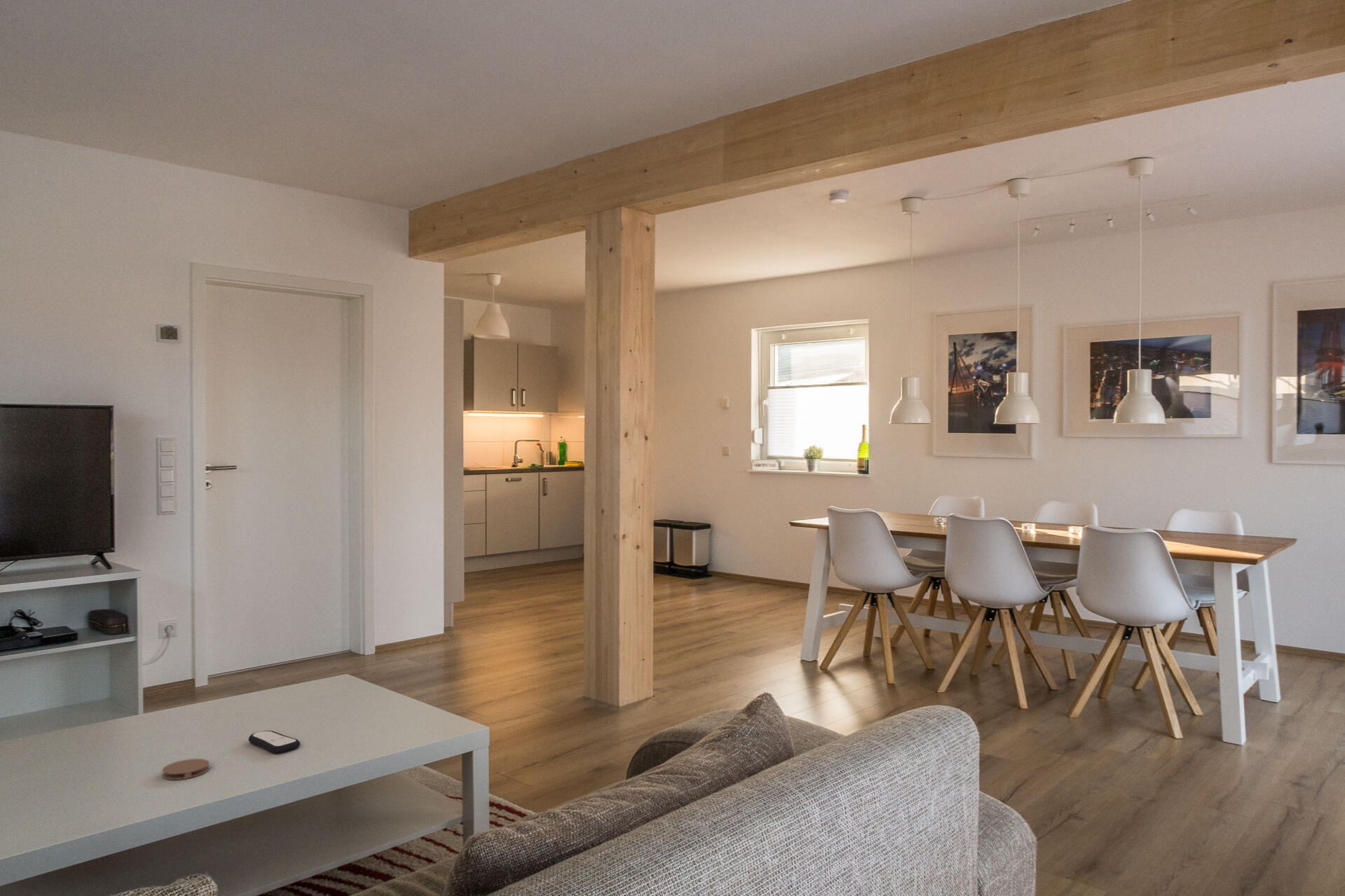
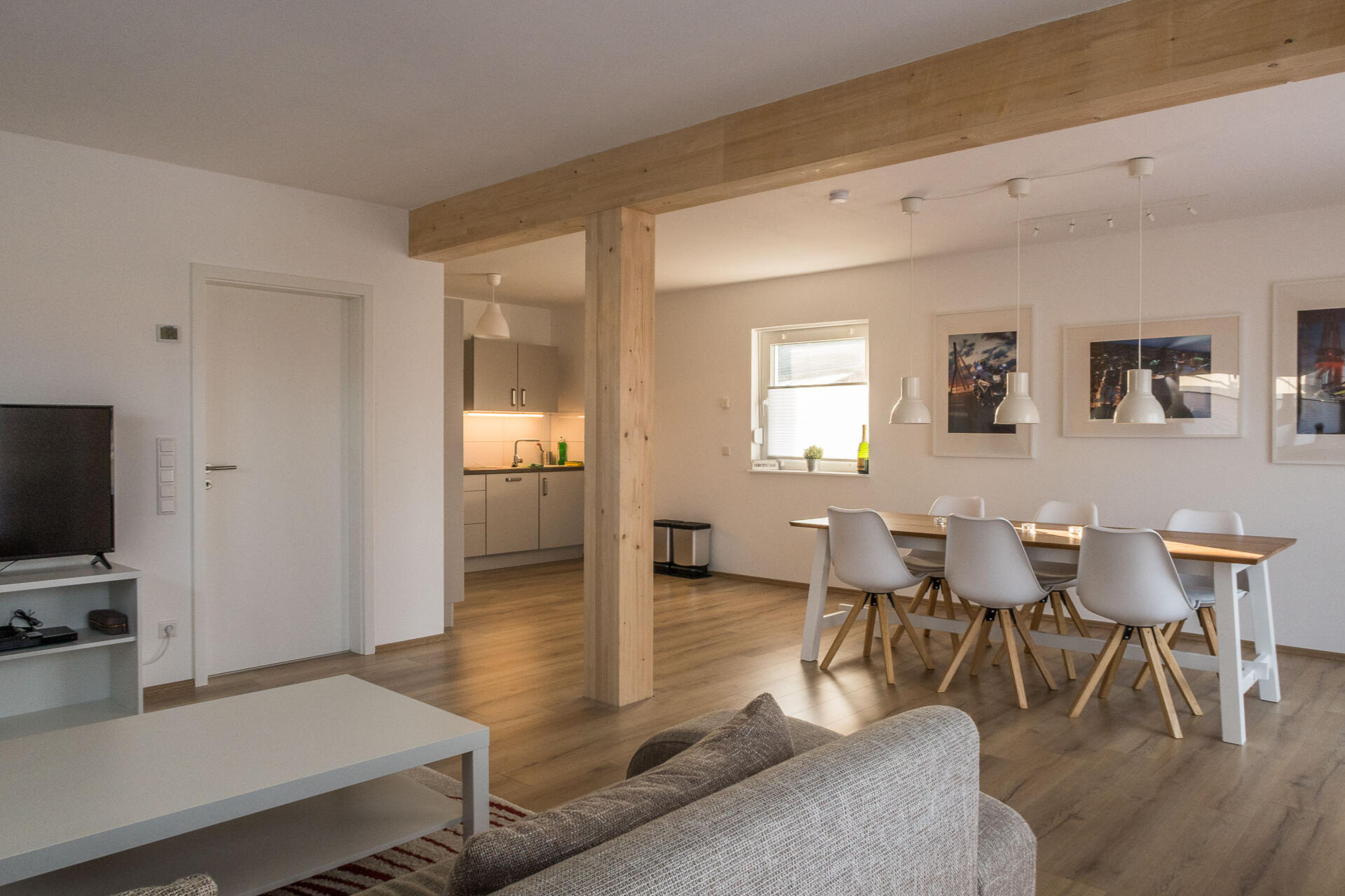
- coaster (186, 769)
- remote control (273, 740)
